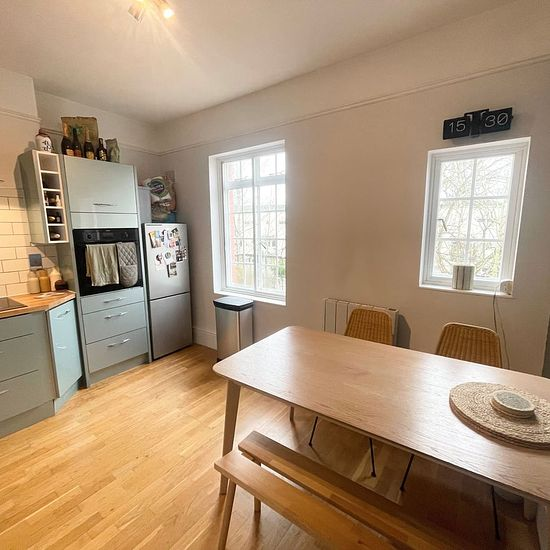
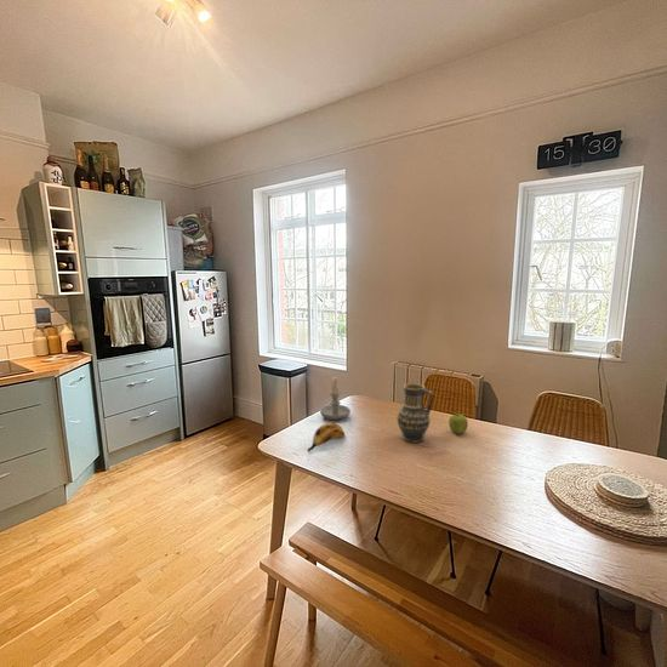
+ banana (327, 434)
+ candle (335, 395)
+ vase (414, 411)
+ fruit (457, 422)
